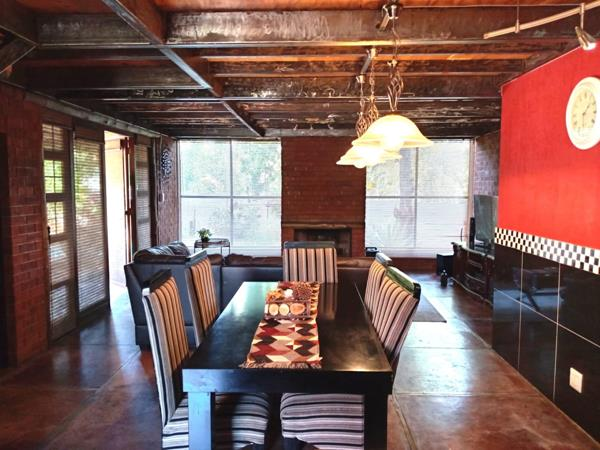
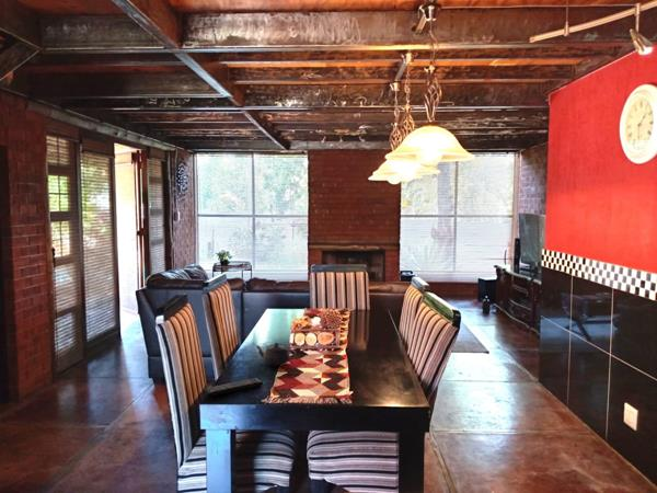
+ teapot (275, 353)
+ remote control (233, 387)
